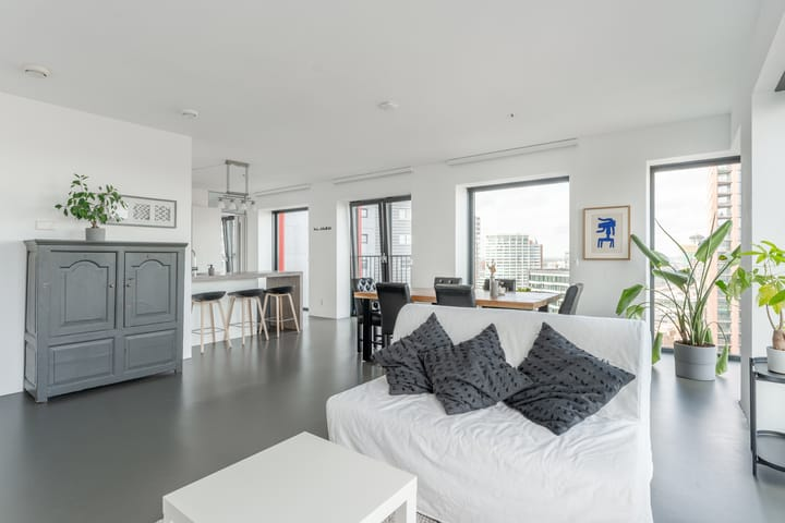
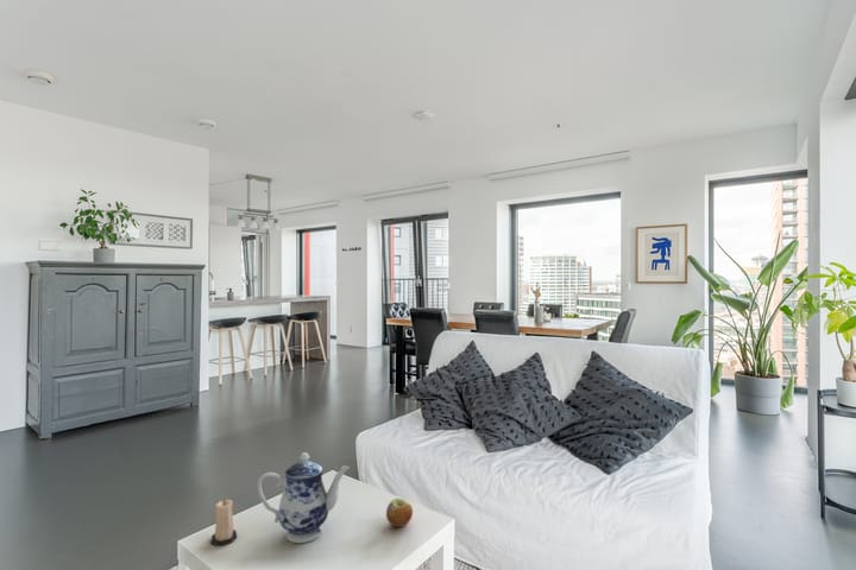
+ candle (224, 518)
+ apple (398, 512)
+ teapot (303, 493)
